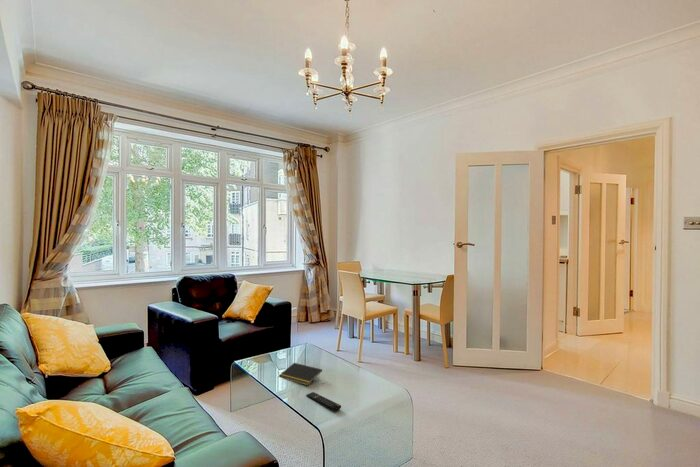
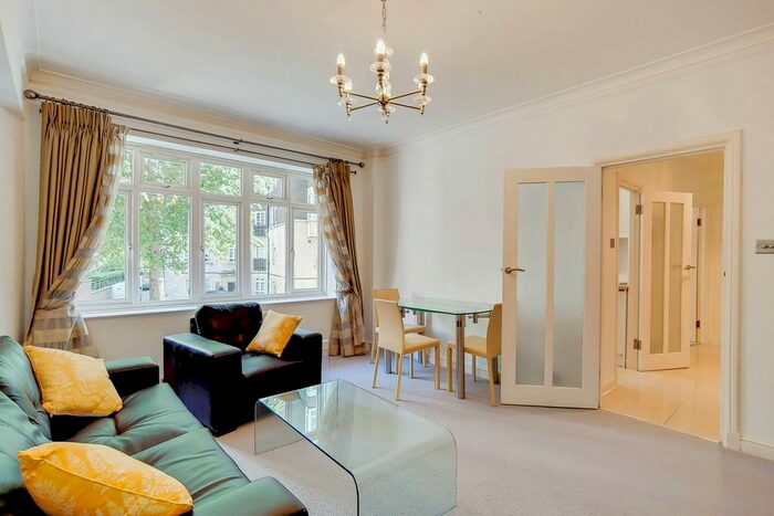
- notepad (300, 373)
- remote control (323, 401)
